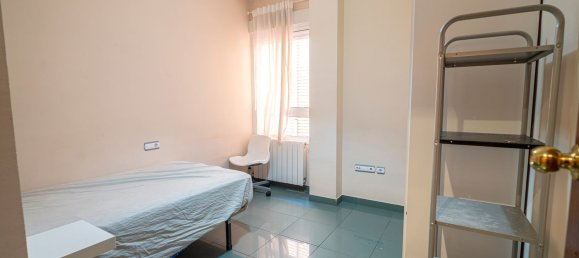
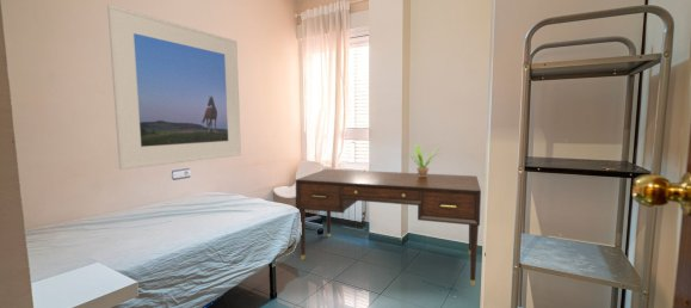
+ potted plant (422, 160)
+ desk (387, 202)
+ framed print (187, 94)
